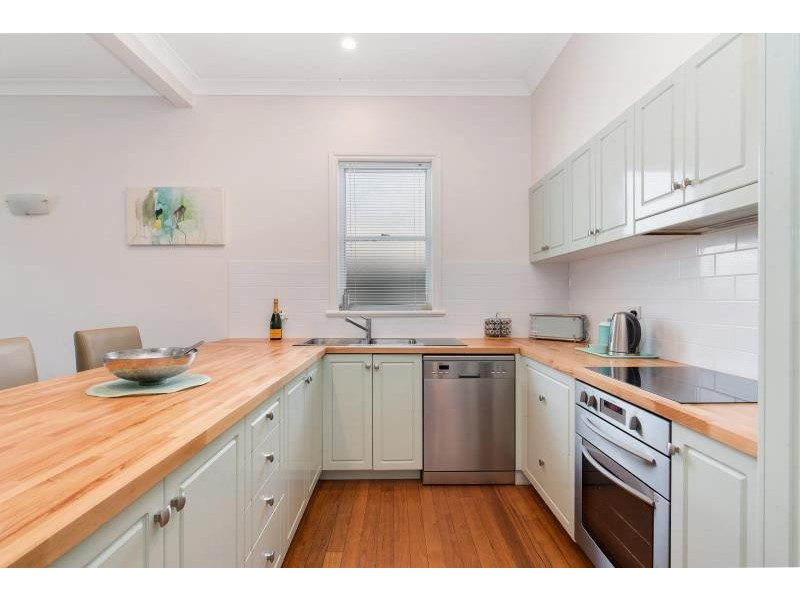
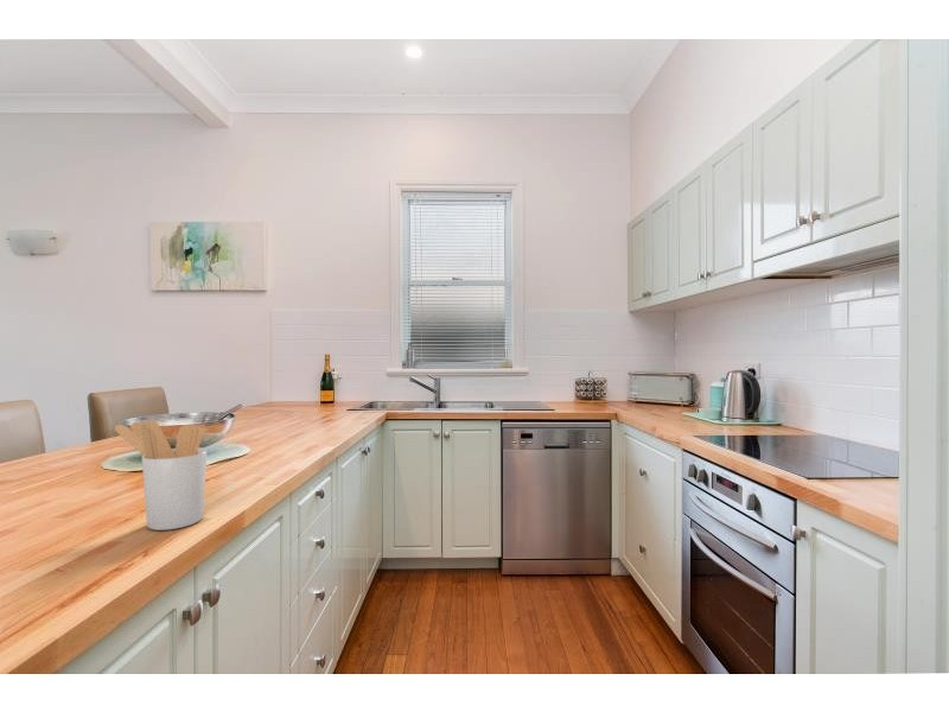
+ utensil holder (163, 469)
